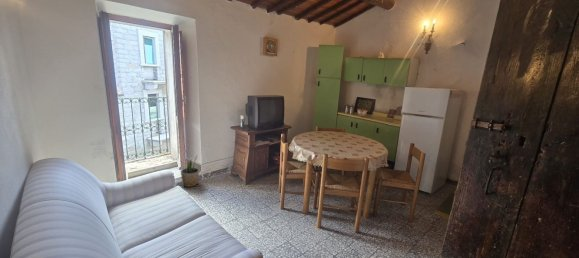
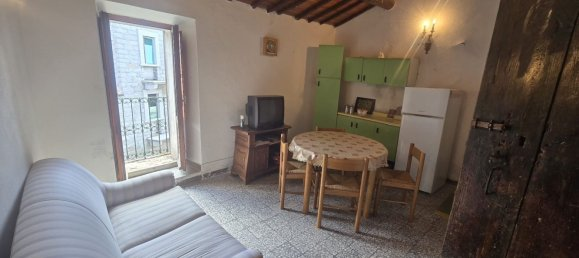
- potted plant (189, 169)
